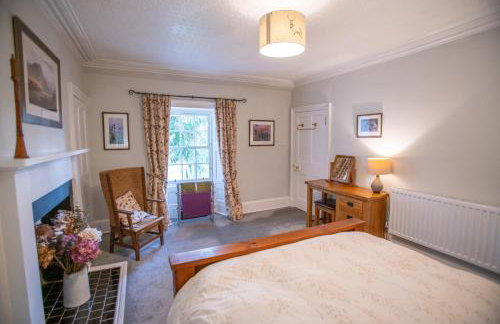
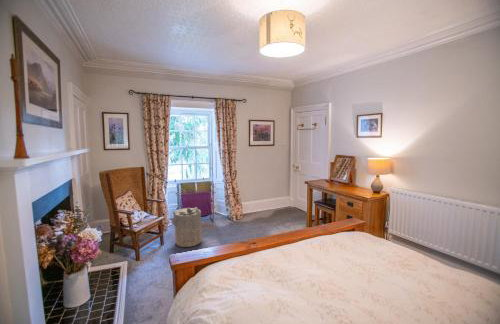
+ laundry hamper (186, 225)
